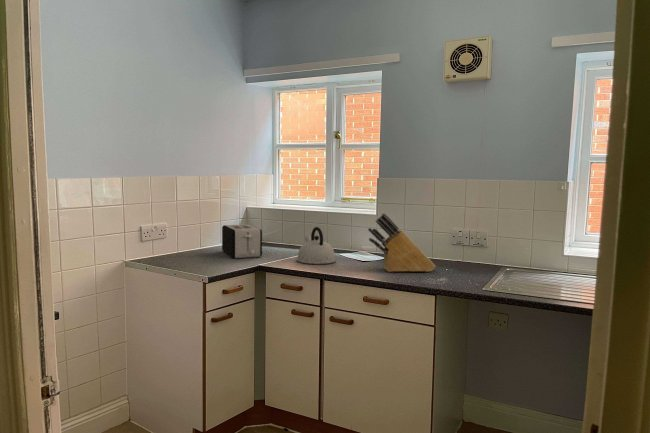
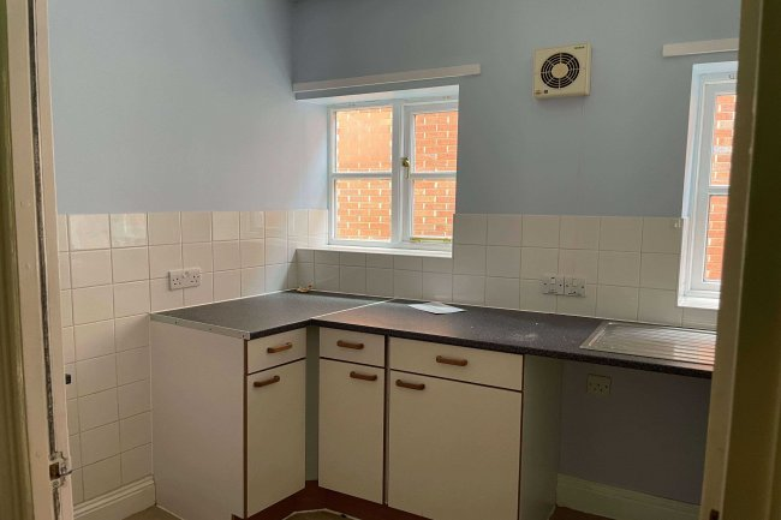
- knife block (401, 241)
- kettle (315, 243)
- toaster (241, 240)
